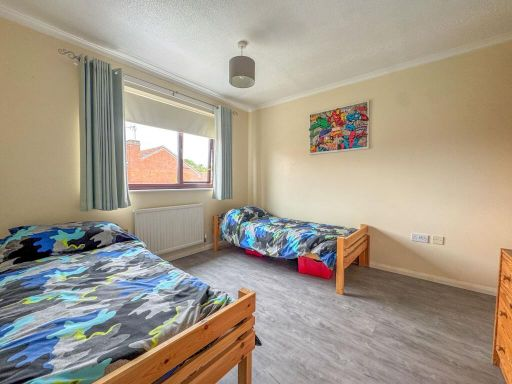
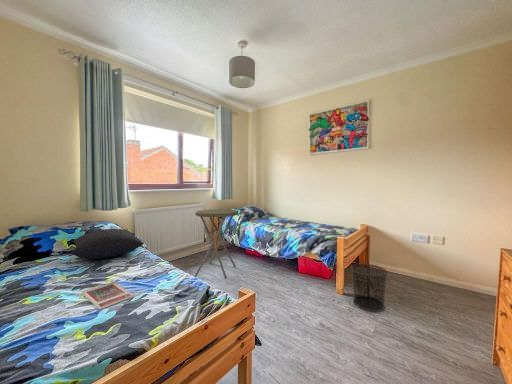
+ waste bin (368, 286)
+ comic book (107, 294)
+ side table (219, 241)
+ pillow (108, 242)
